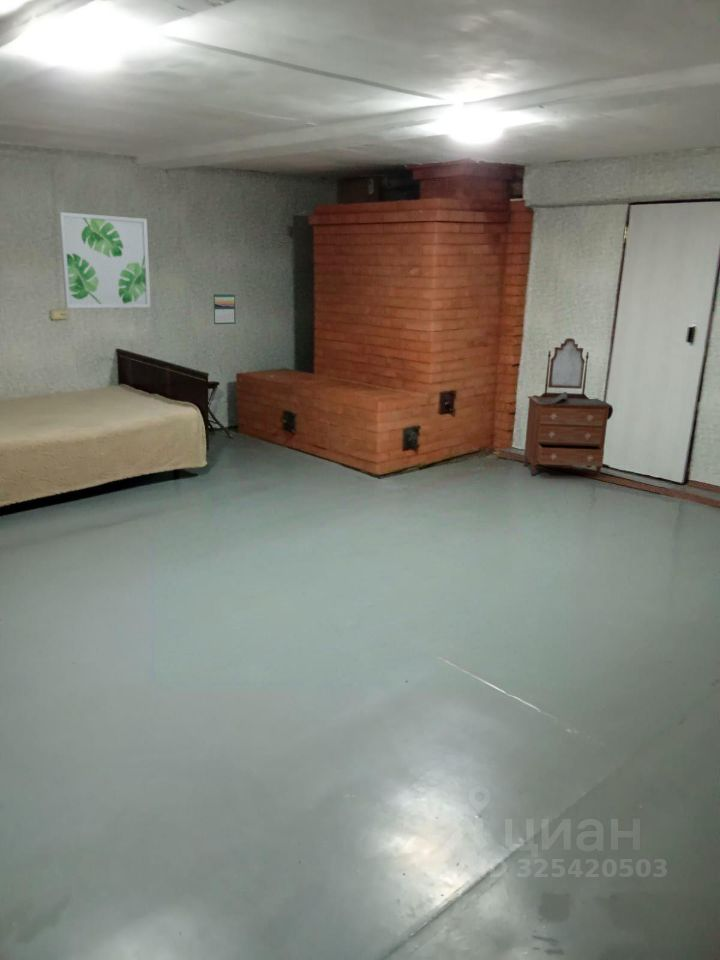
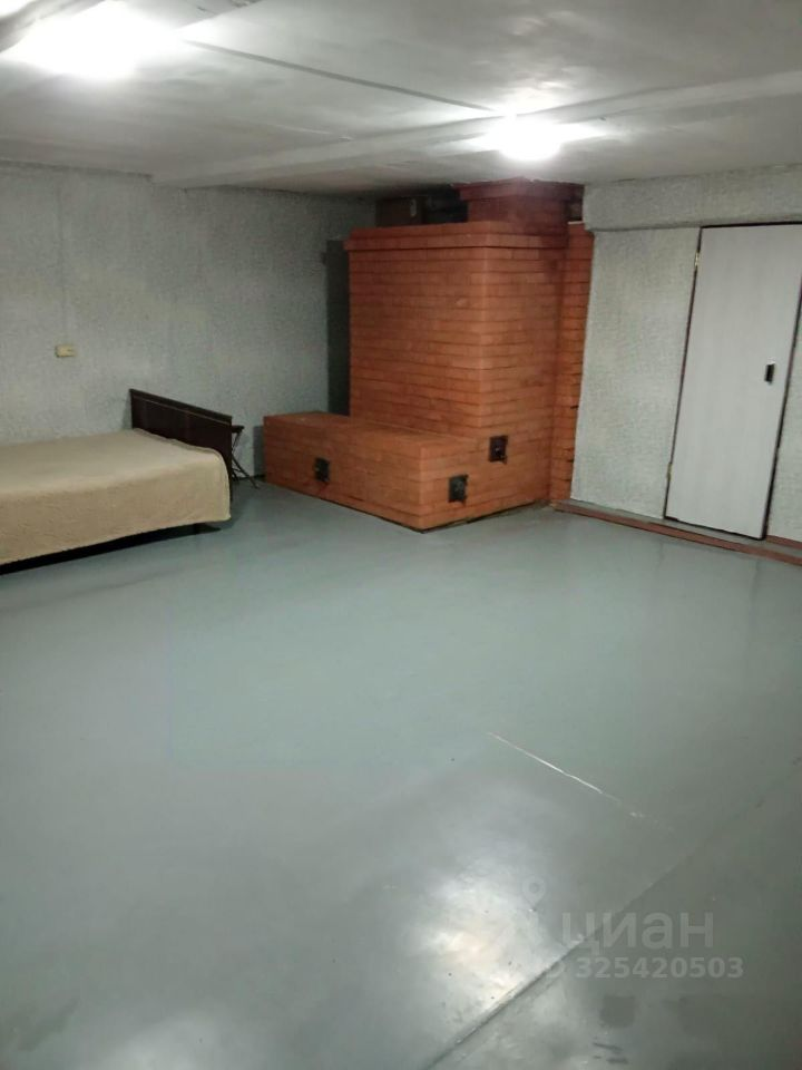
- dresser (568, 407)
- calendar (224, 308)
- wall art (106, 262)
